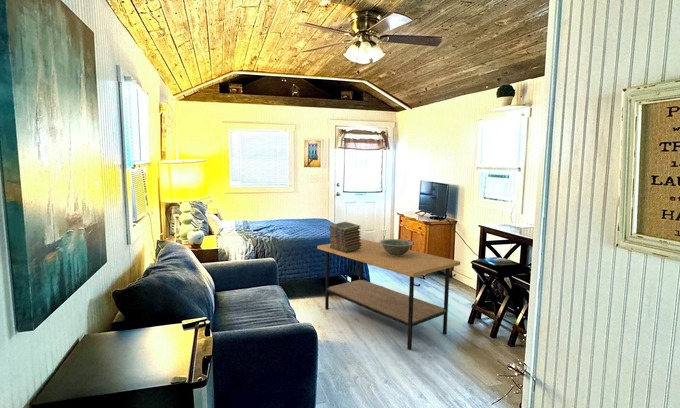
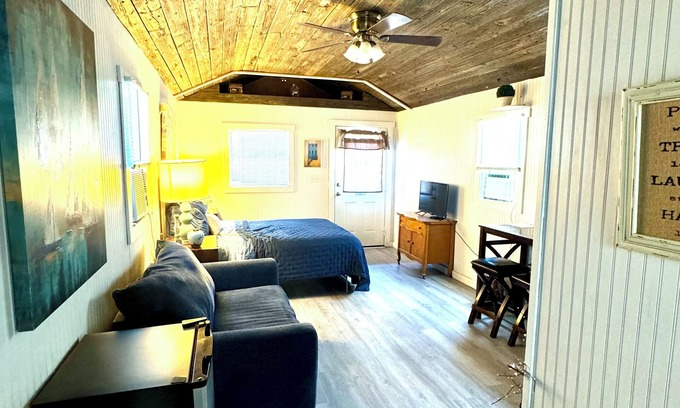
- coffee table (382, 287)
- book stack (346, 237)
- decorative bowl (396, 248)
